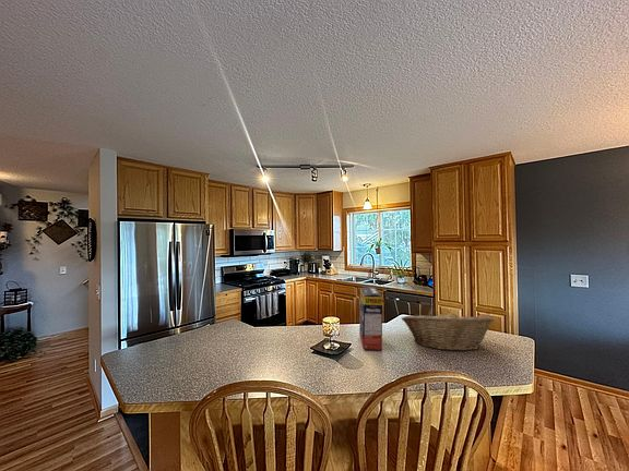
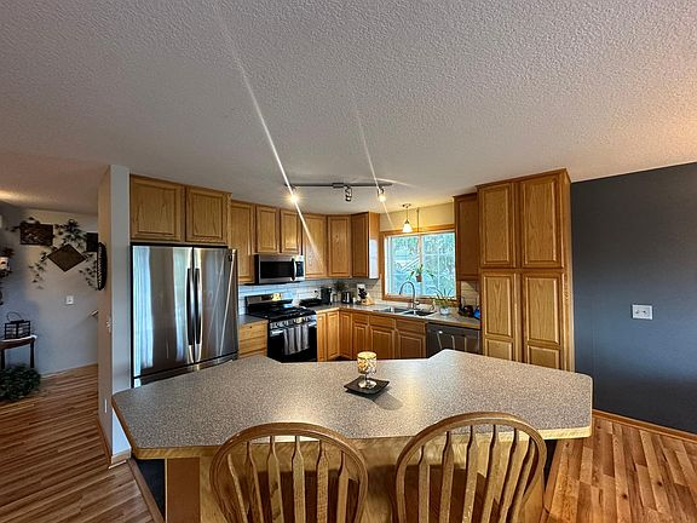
- fruit basket (446, 325)
- cereal box (369, 315)
